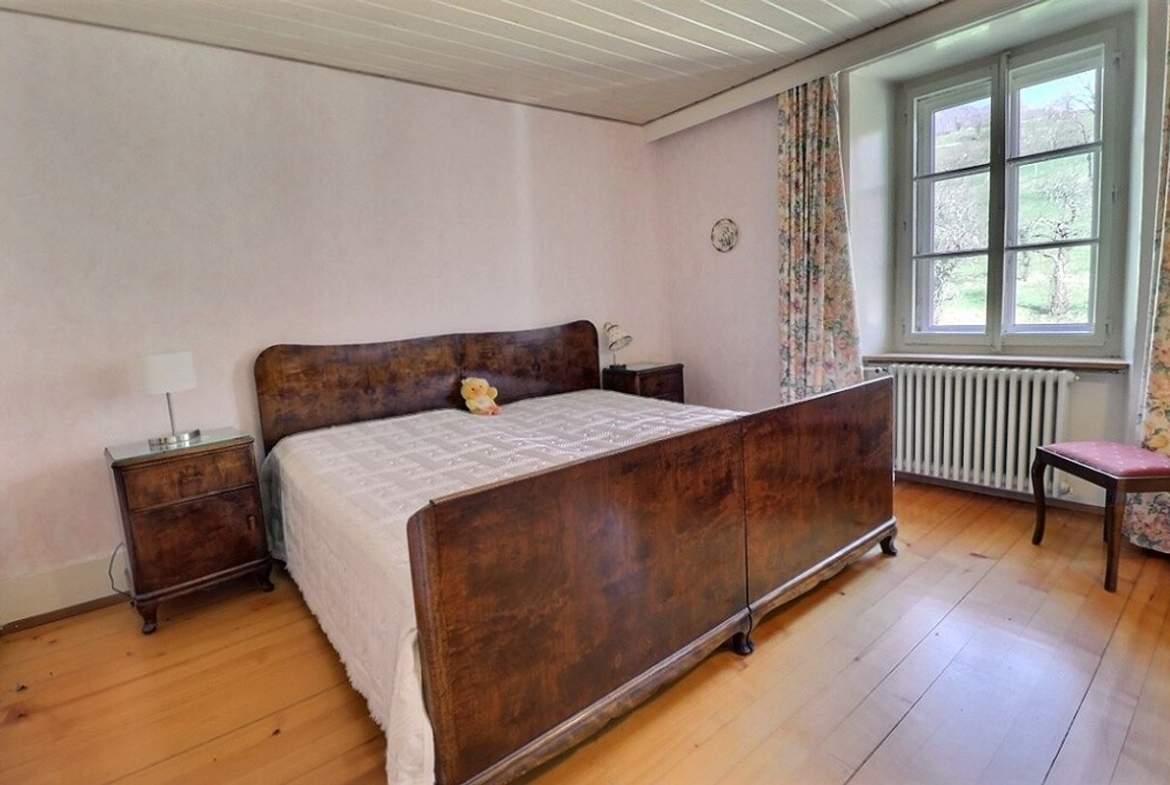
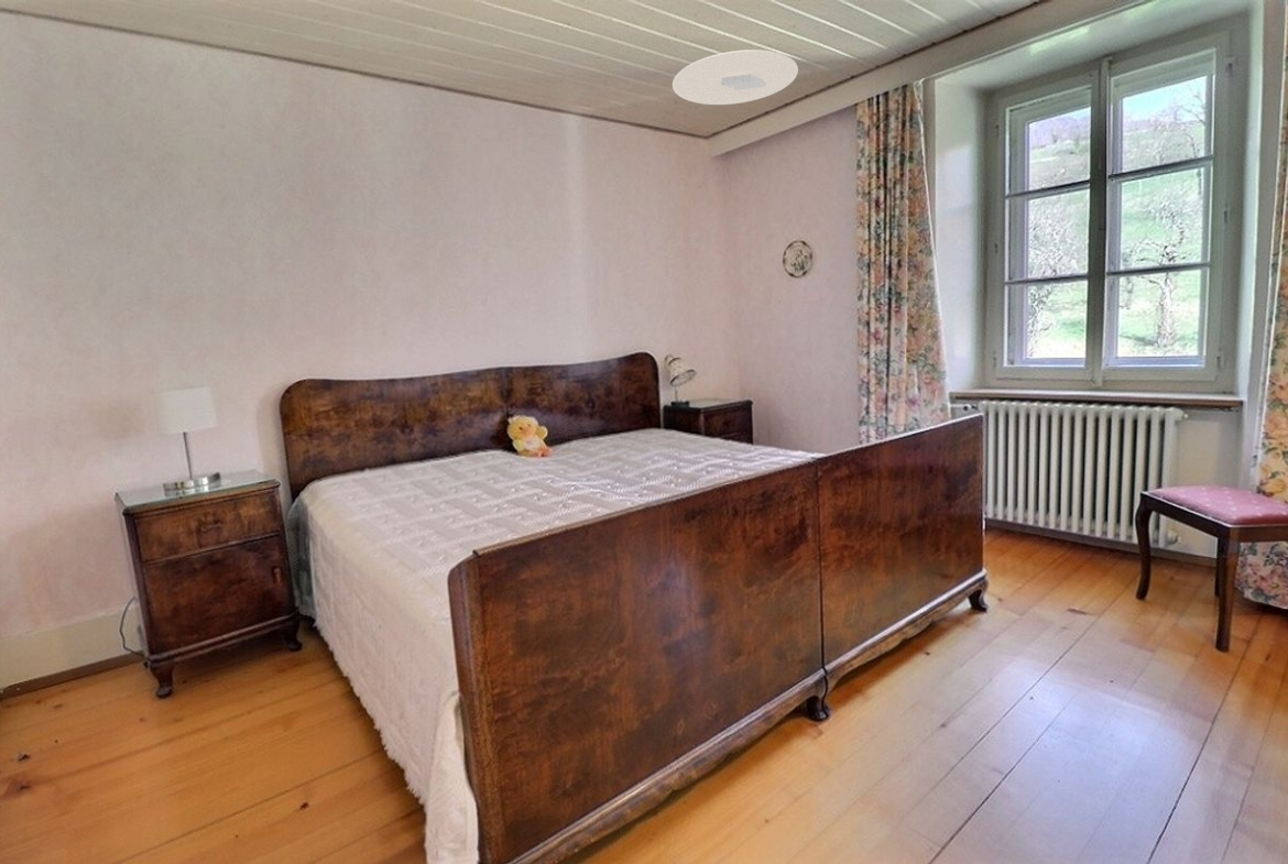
+ ceiling light (733, 74)
